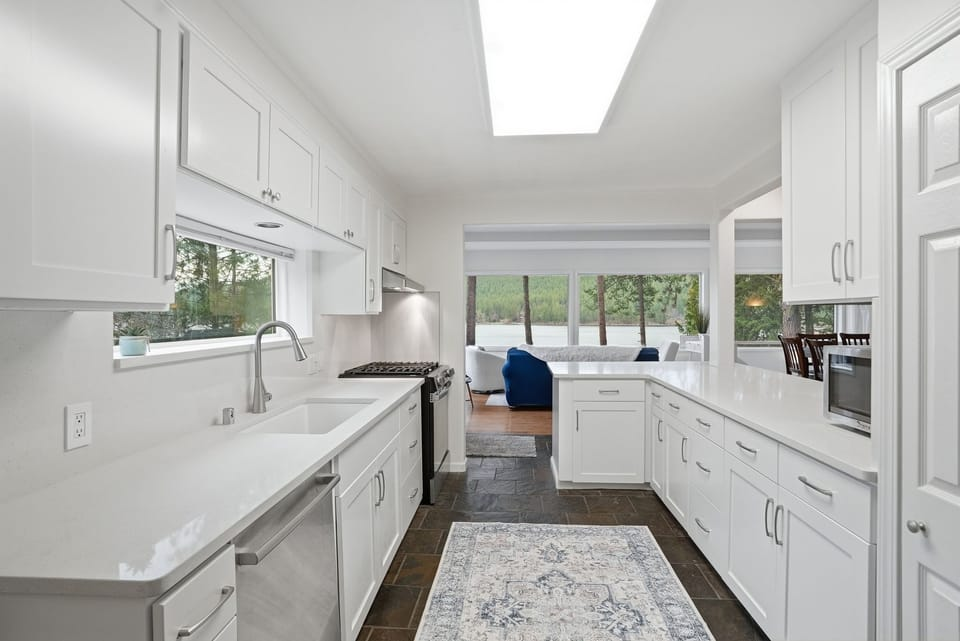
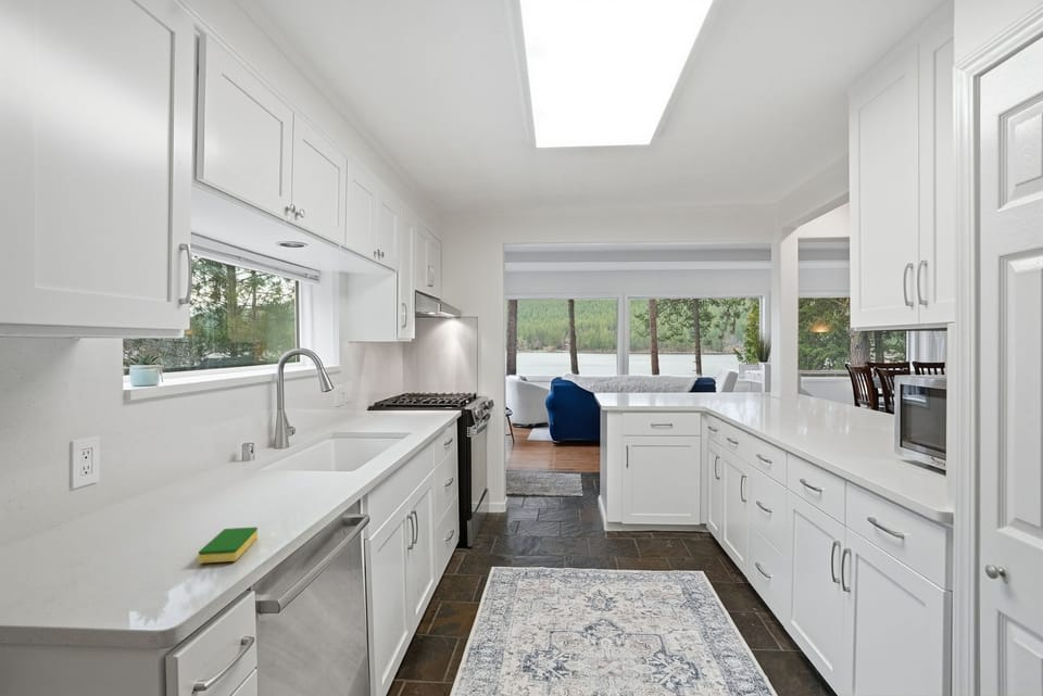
+ dish sponge (229, 544)
